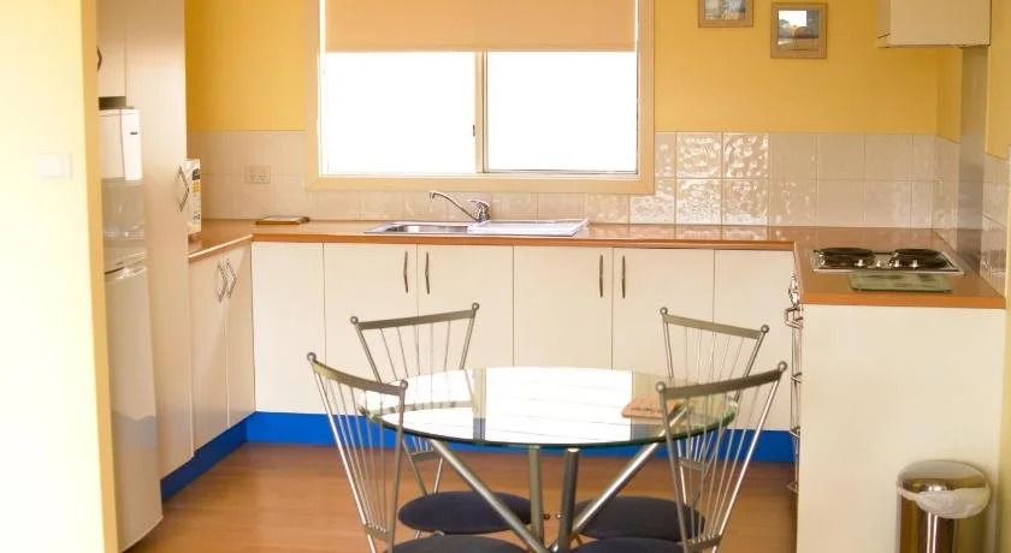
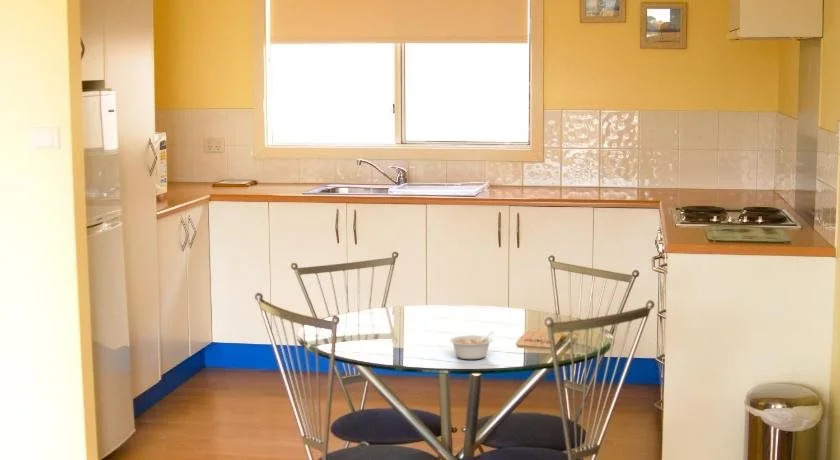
+ legume (471, 345)
